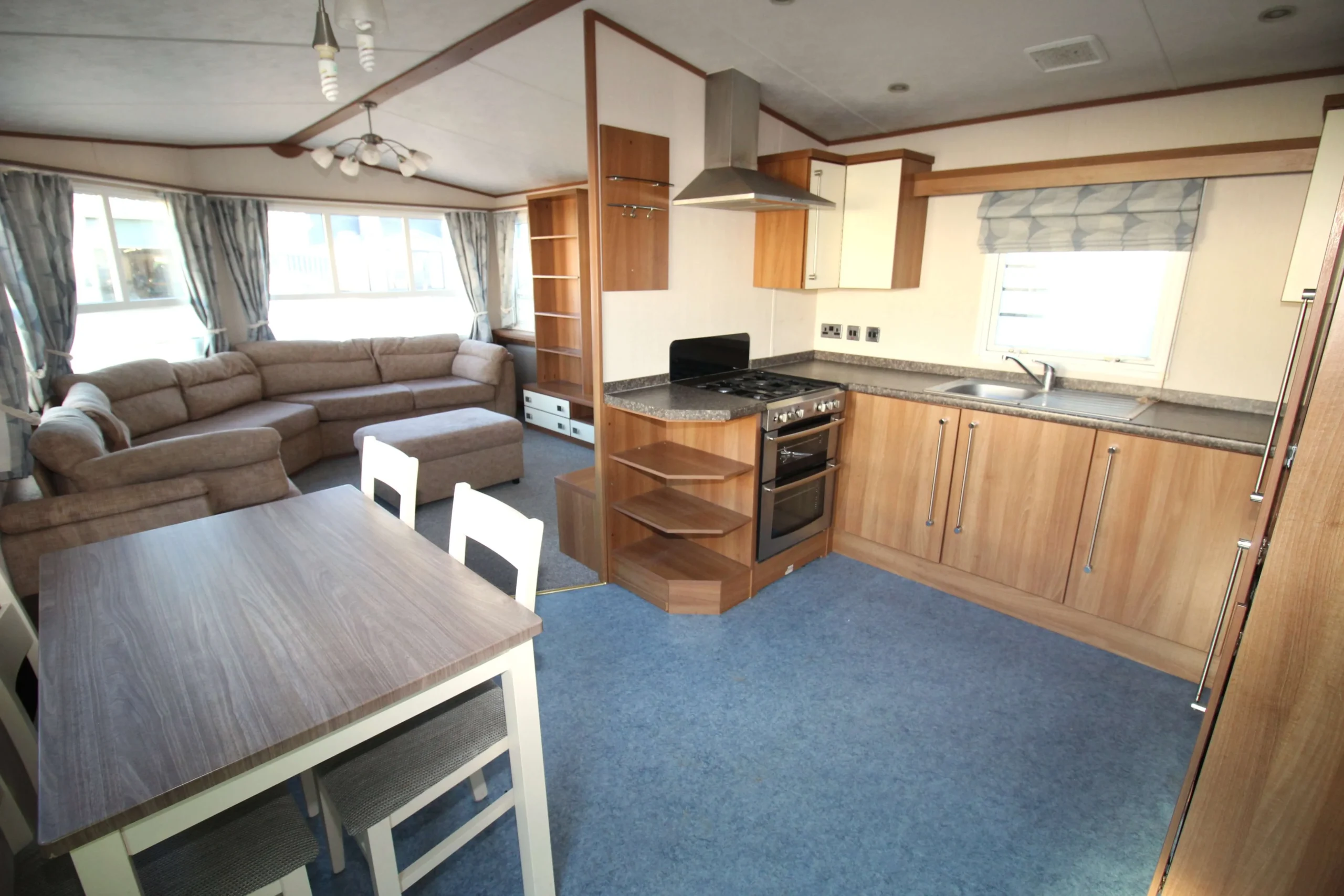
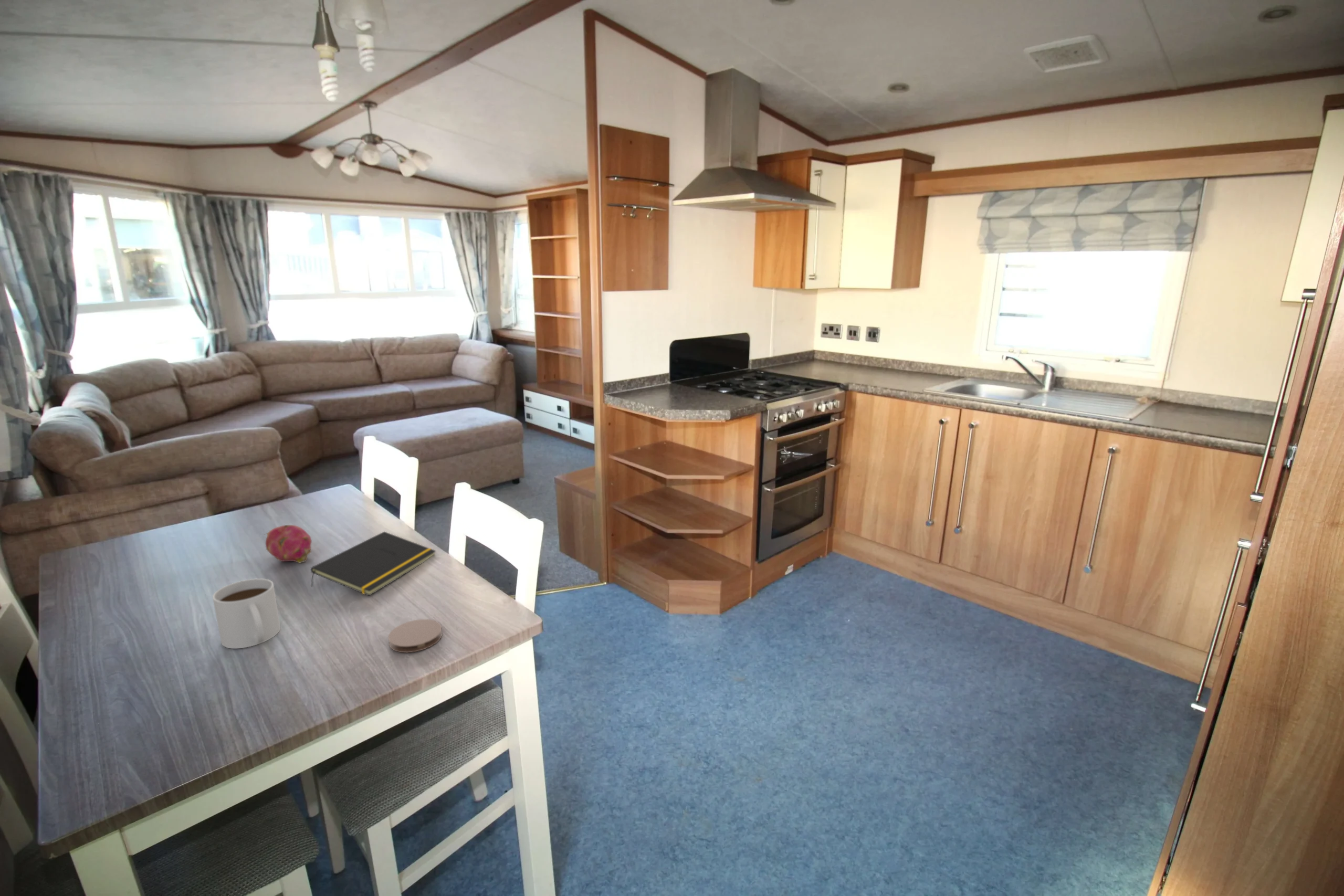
+ coaster (415, 635)
+ notepad (377, 561)
+ mug (250, 616)
+ fruit (288, 542)
